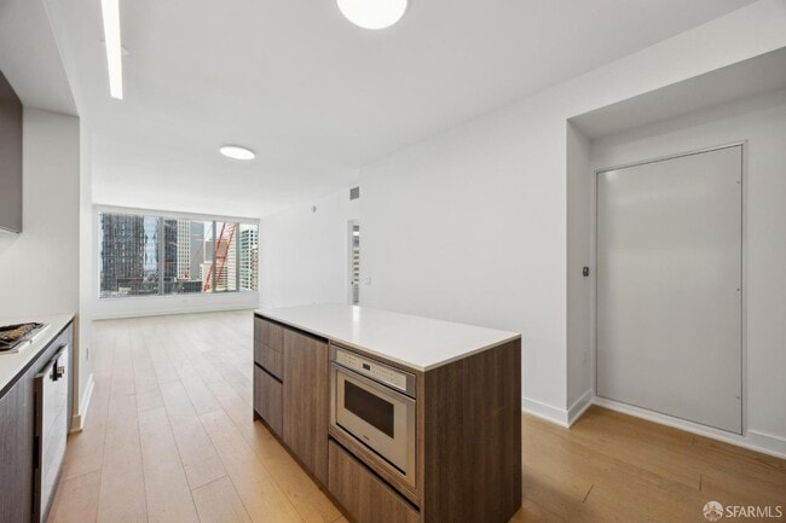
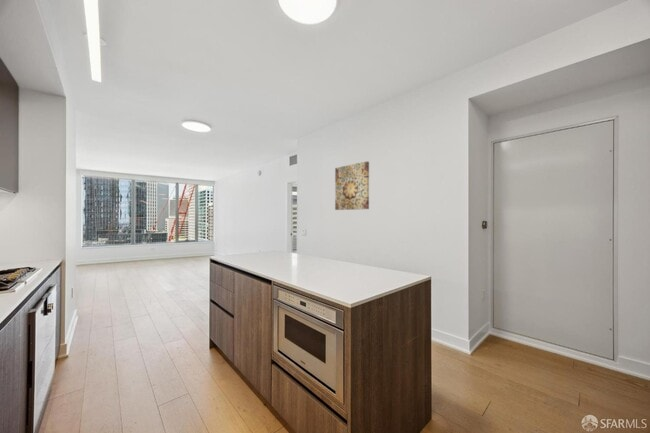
+ wall art (351, 187)
